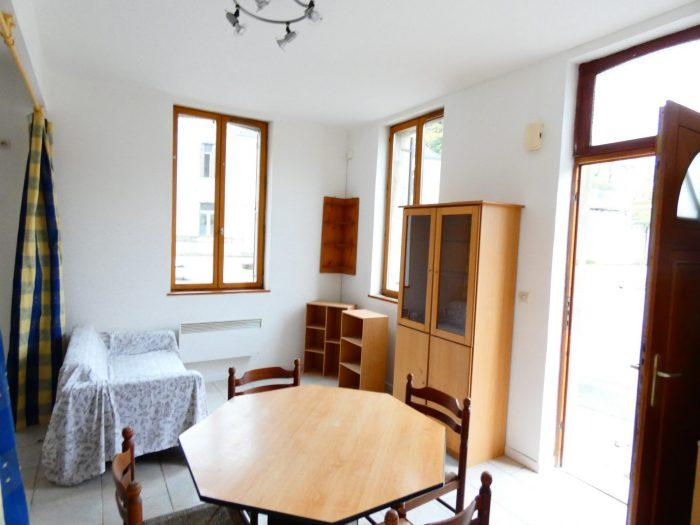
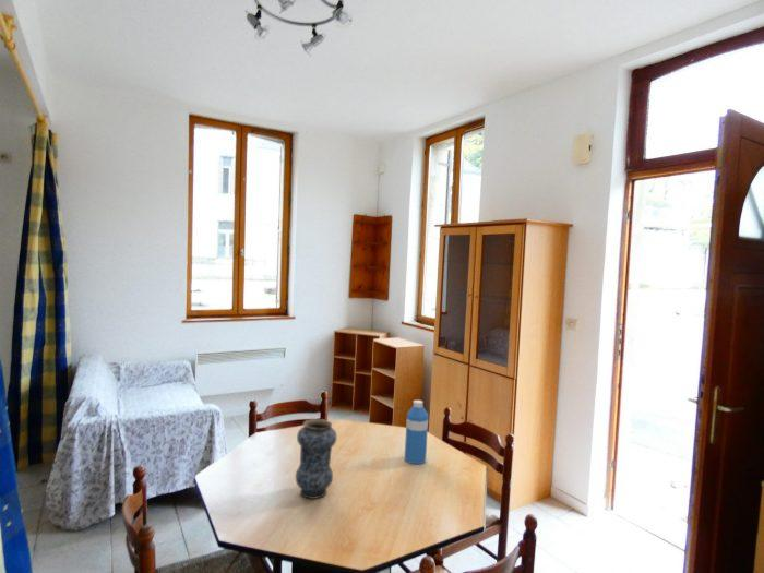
+ vase (315, 457)
+ water bottle (416, 430)
